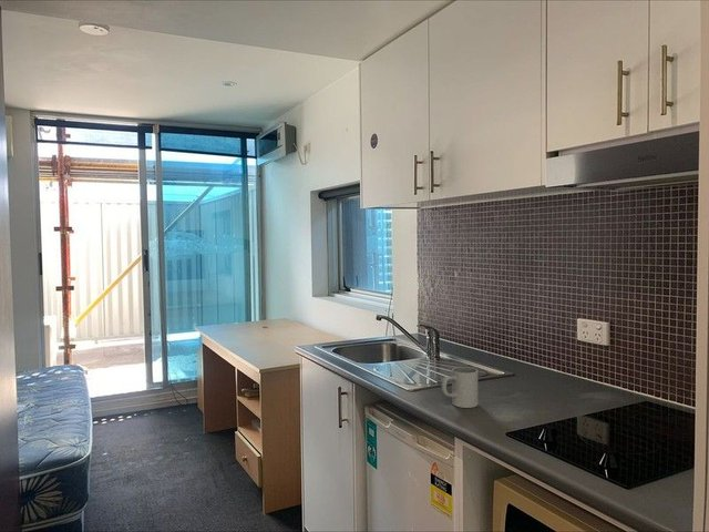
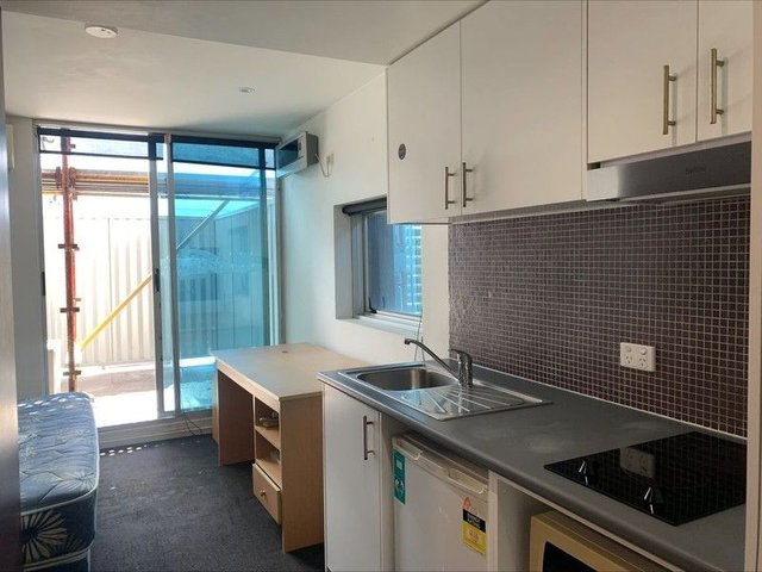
- mug (459, 387)
